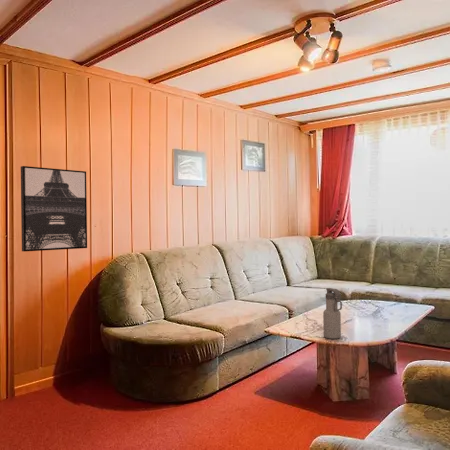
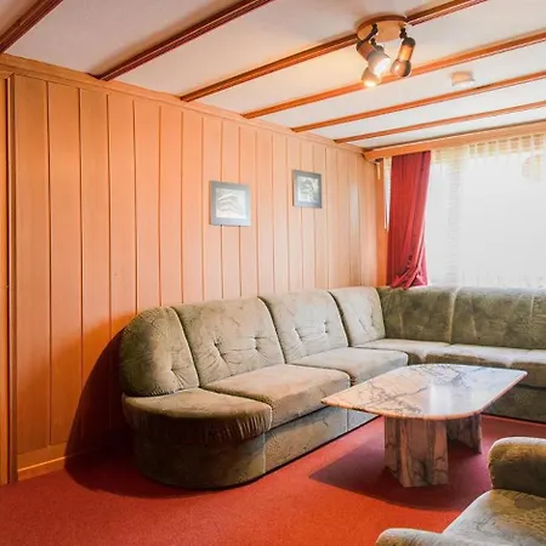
- water bottle (332, 312)
- wall art (55, 209)
